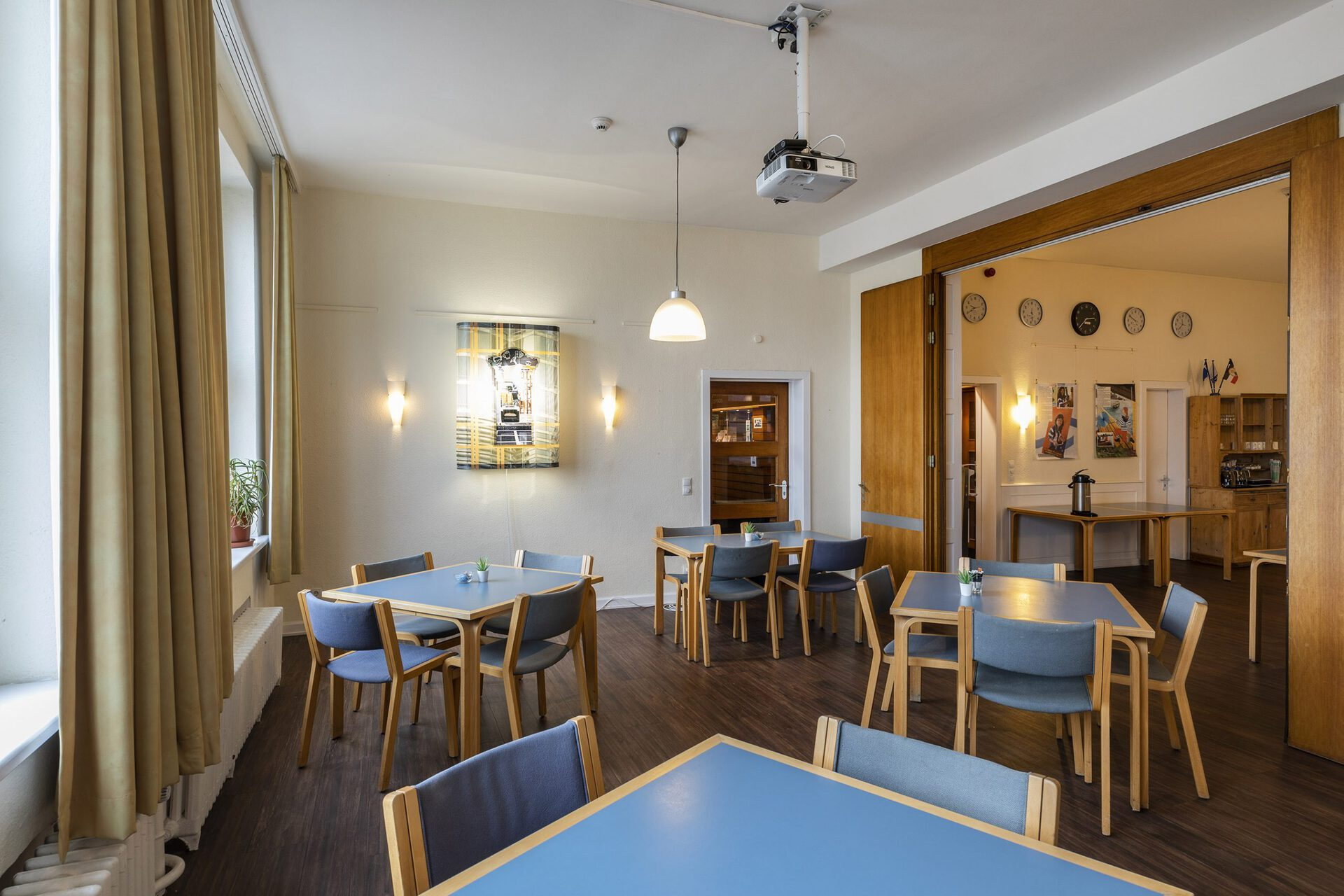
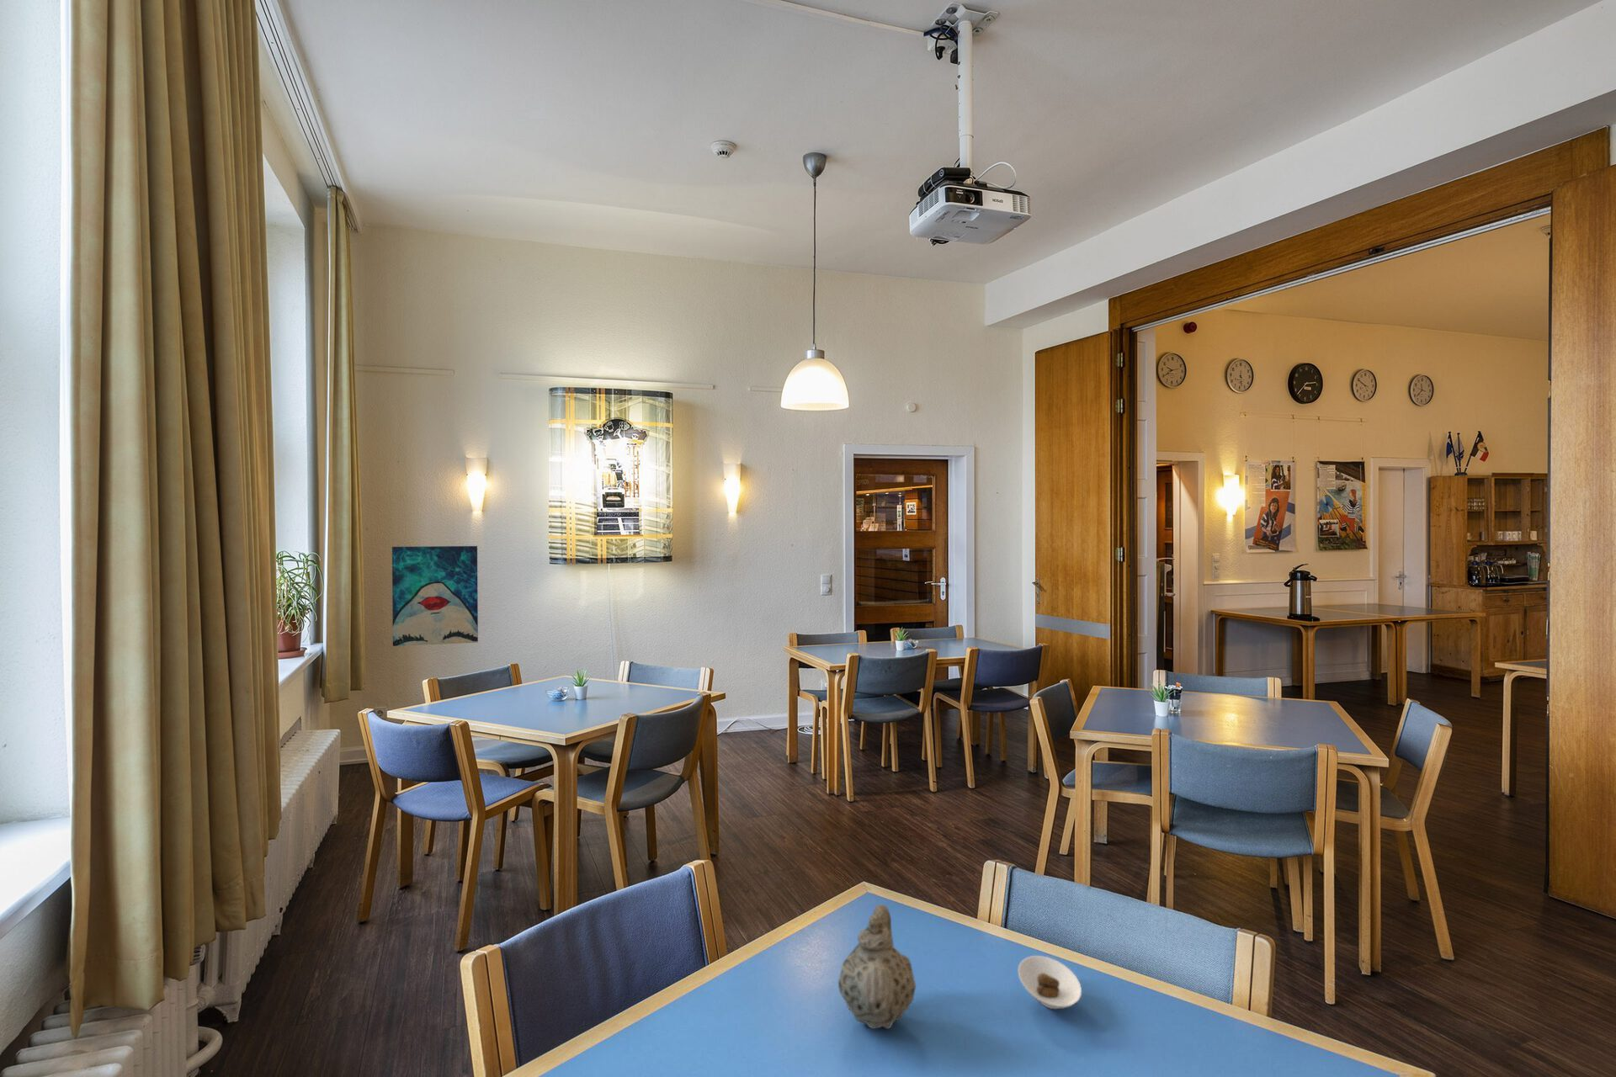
+ saucer (1048, 986)
+ wall art (435, 595)
+ teapot (877, 964)
